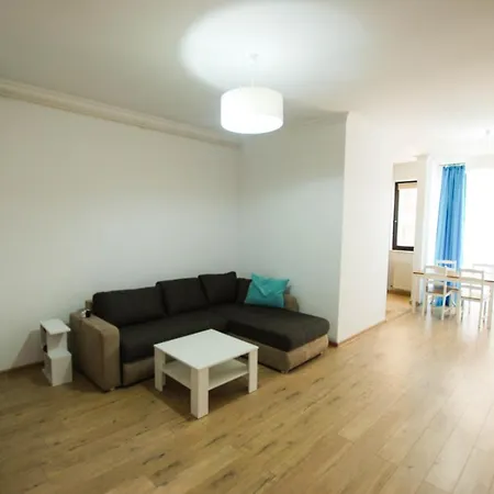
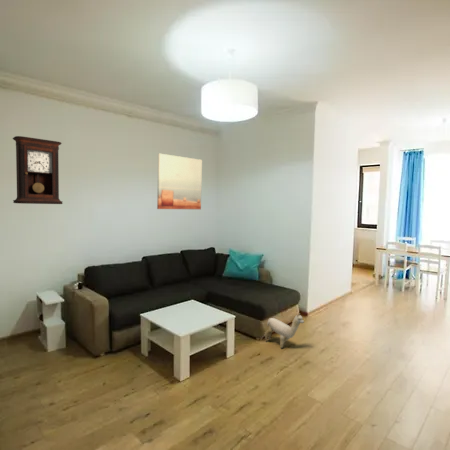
+ plush toy (283, 328)
+ pendulum clock (39, 172)
+ wall art (180, 183)
